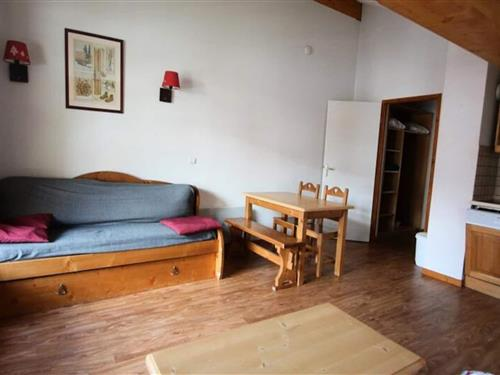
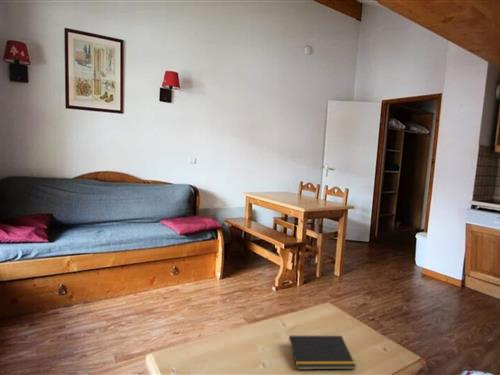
+ notepad (320, 351)
